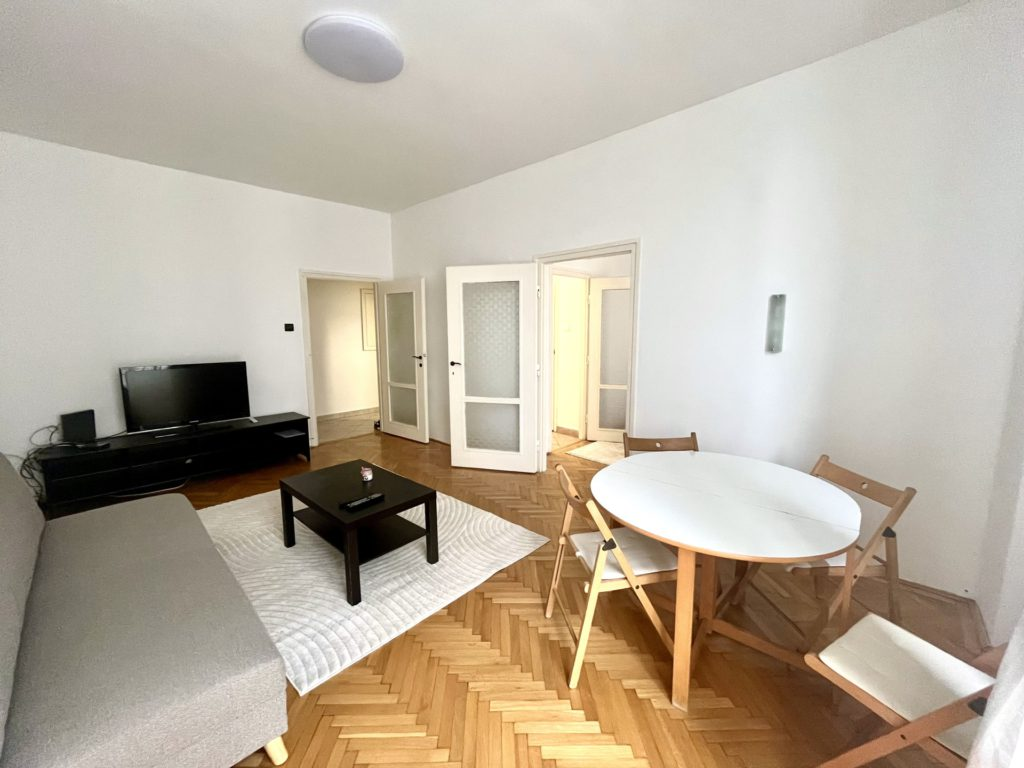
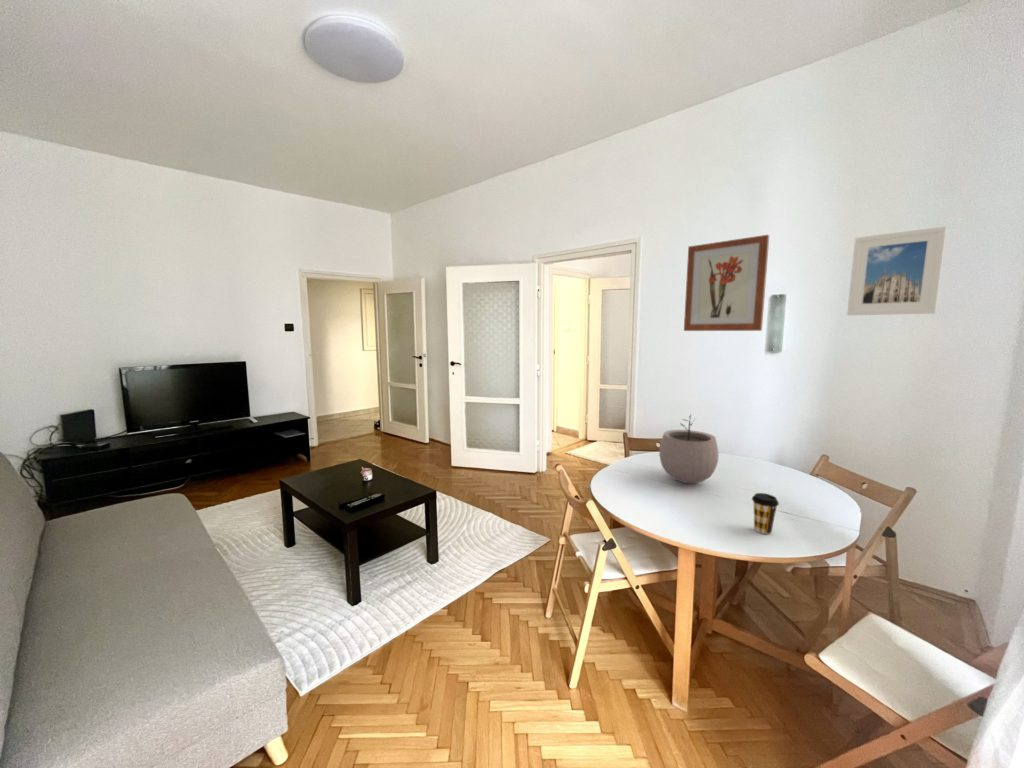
+ wall art (723, 286)
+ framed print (893, 273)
+ coffee cup (764, 513)
+ plant pot (688, 448)
